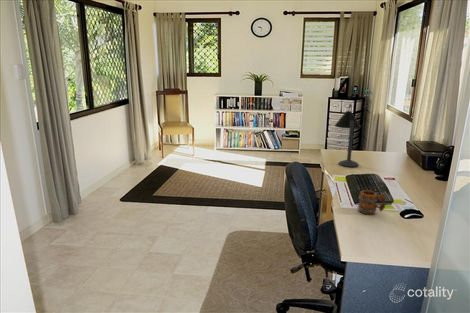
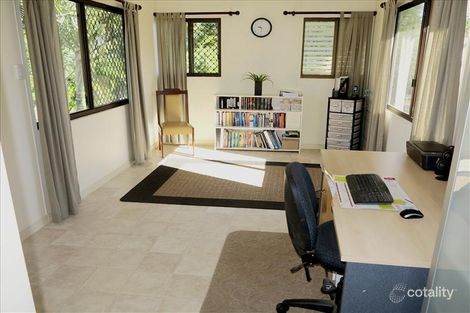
- desk lamp (349, 132)
- mug (371, 201)
